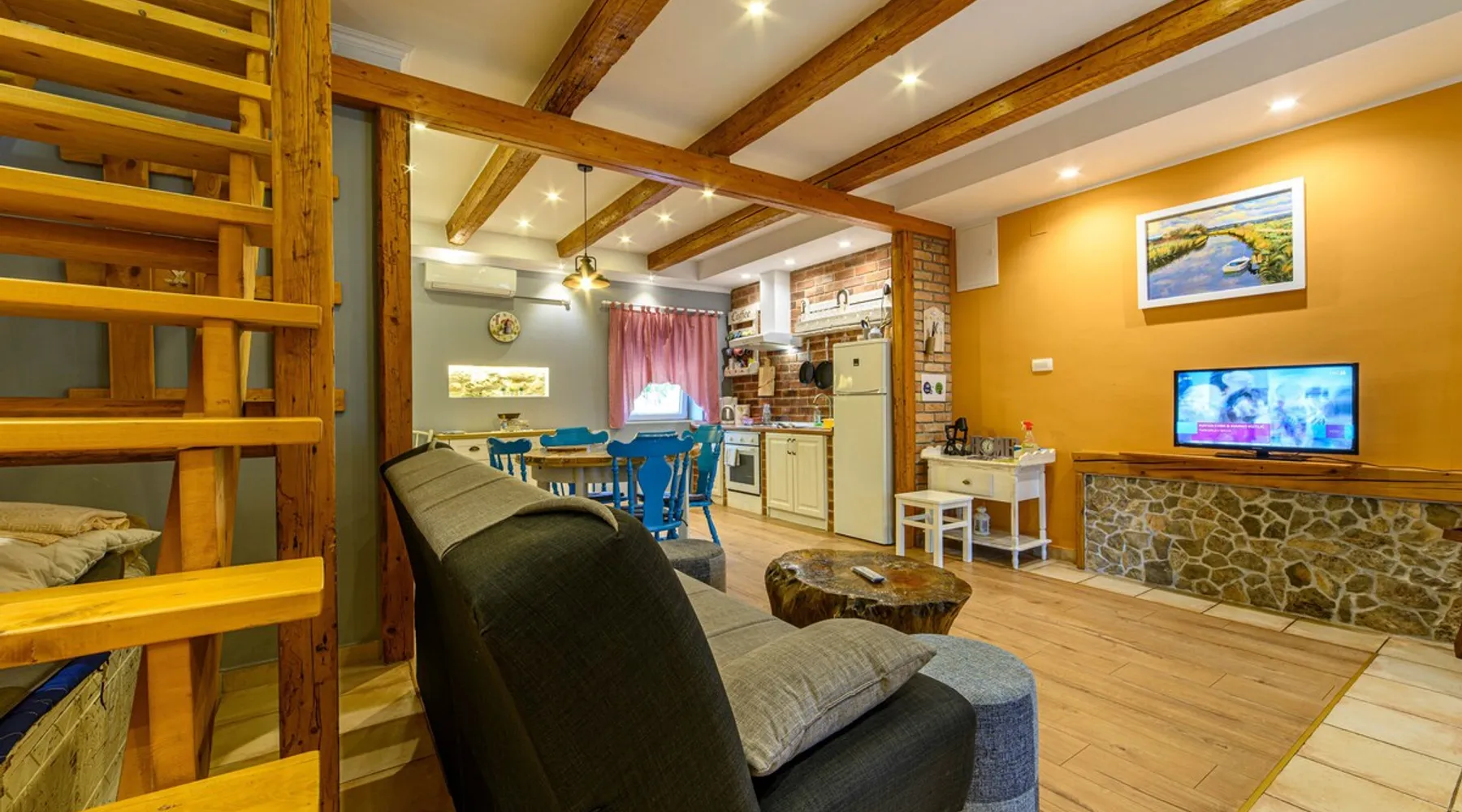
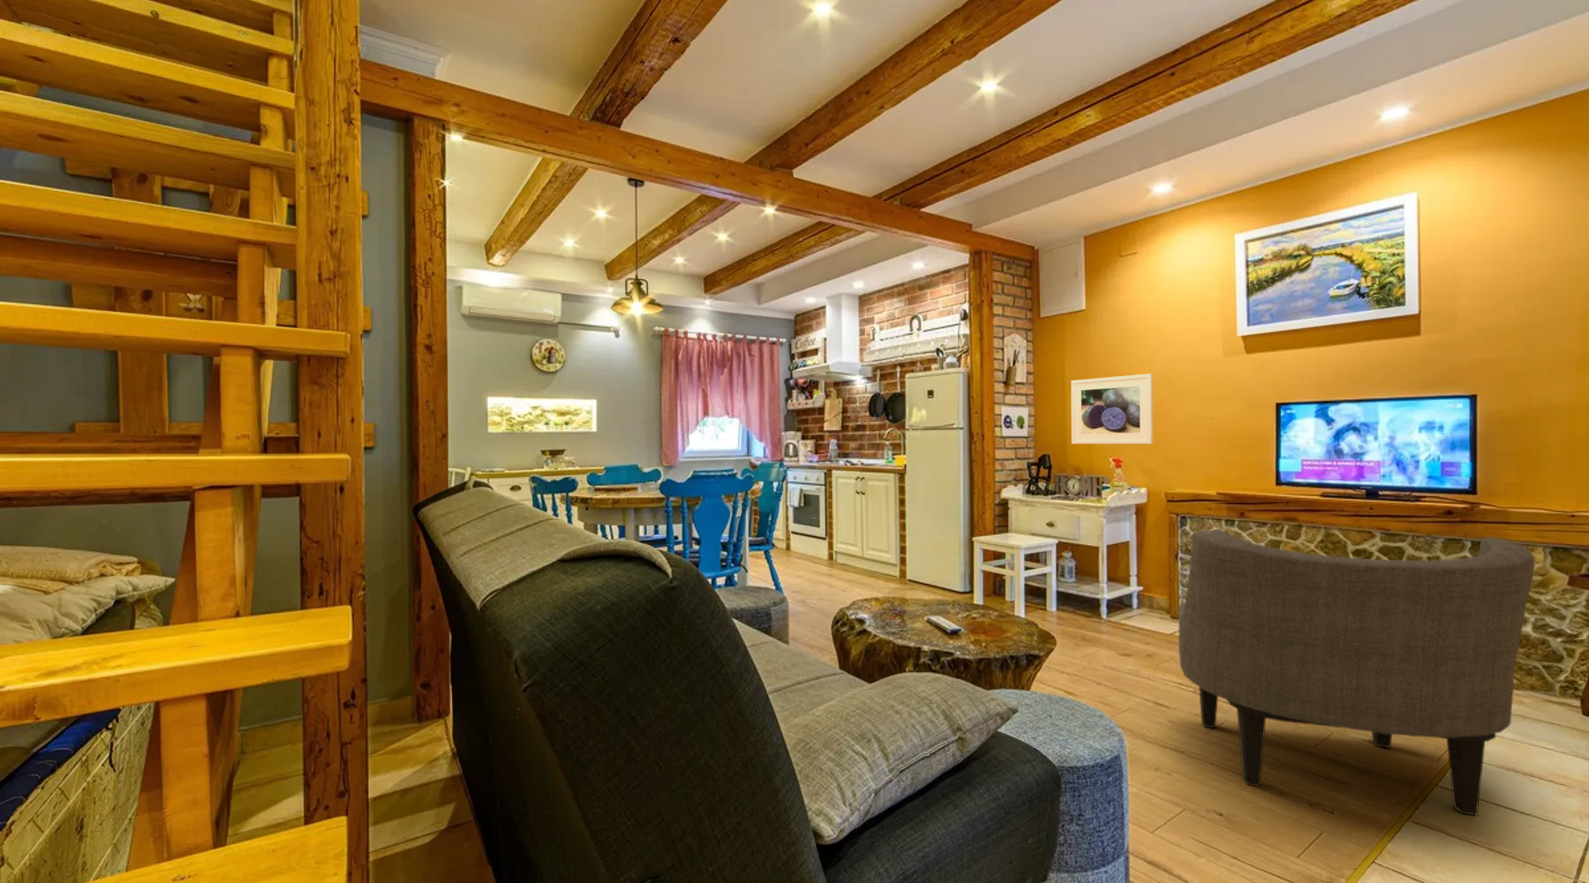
+ armchair (1330, 650)
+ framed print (1110, 411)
